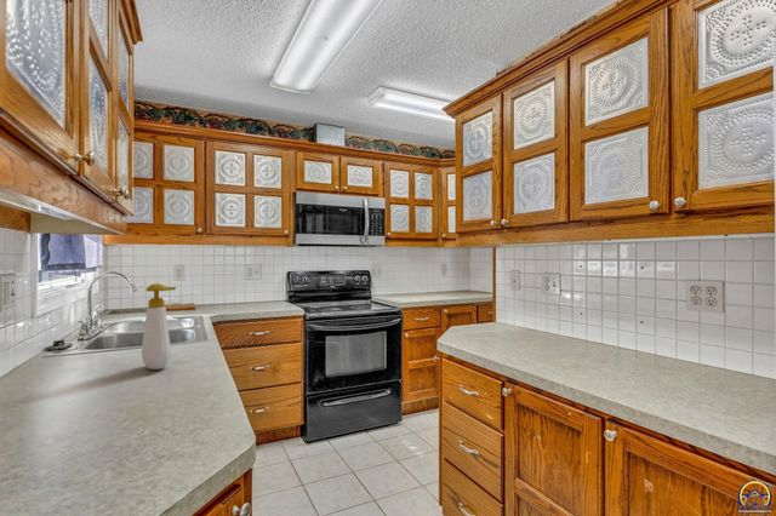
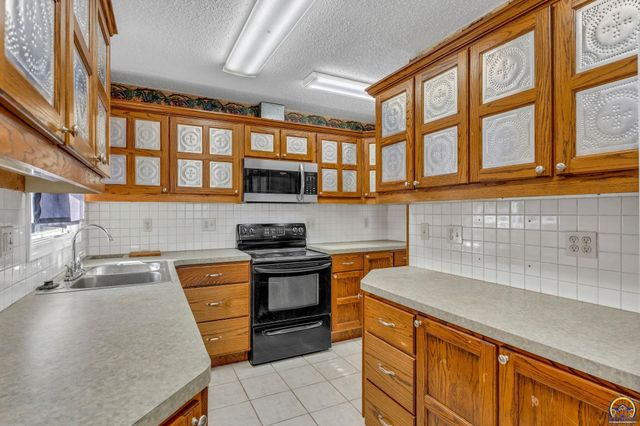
- soap bottle (159, 325)
